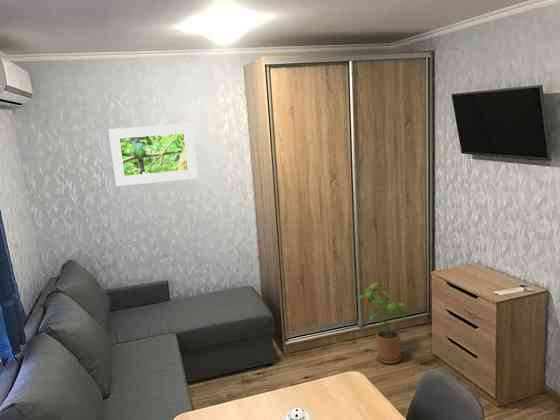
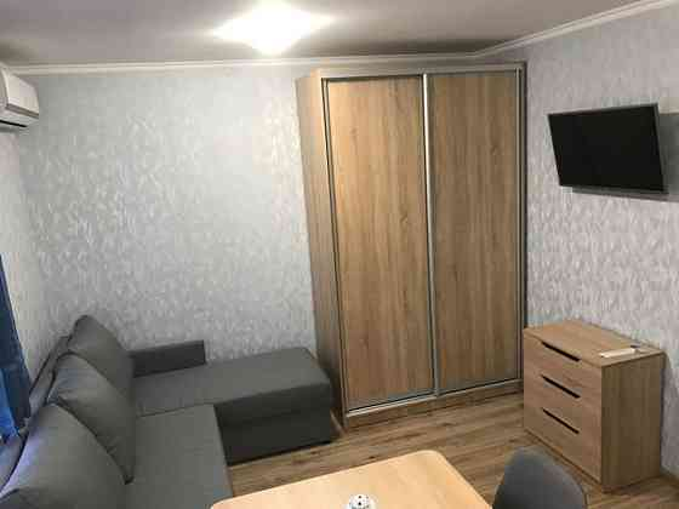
- house plant (385, 321)
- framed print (154, 154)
